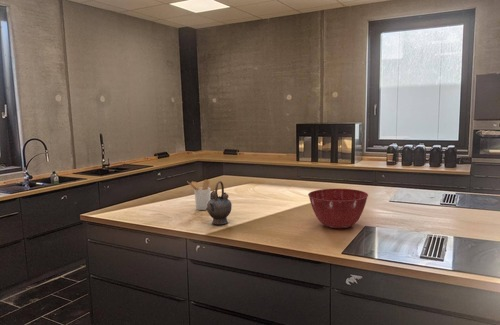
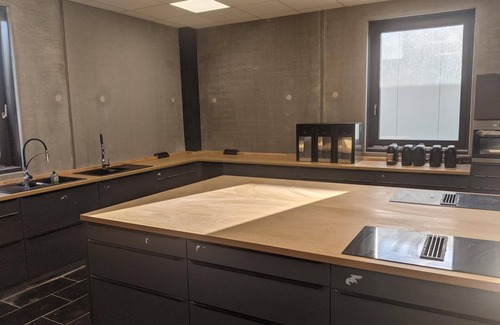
- teapot (217, 202)
- mixing bowl (337, 209)
- utensil holder (198, 194)
